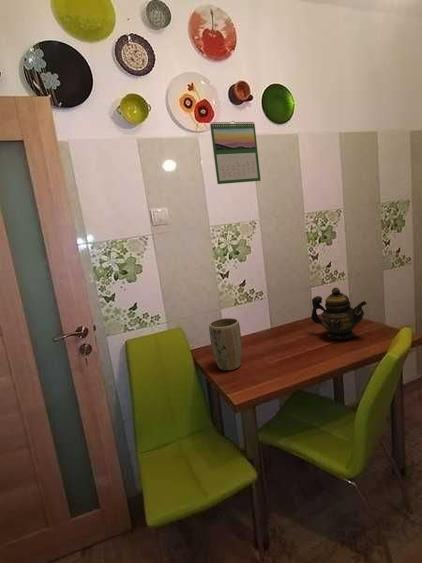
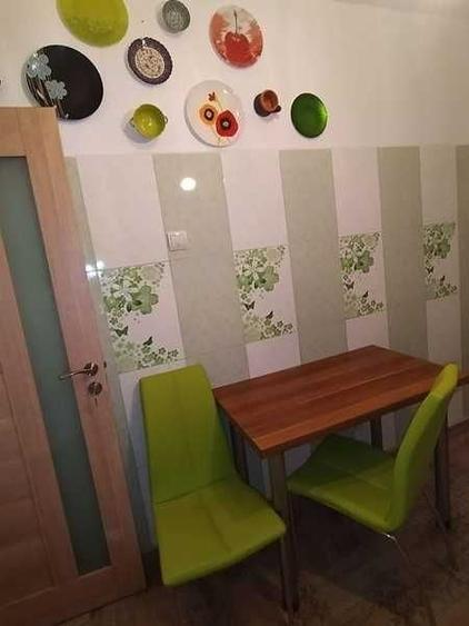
- calendar (236, 152)
- teapot (337, 311)
- plant pot (226, 344)
